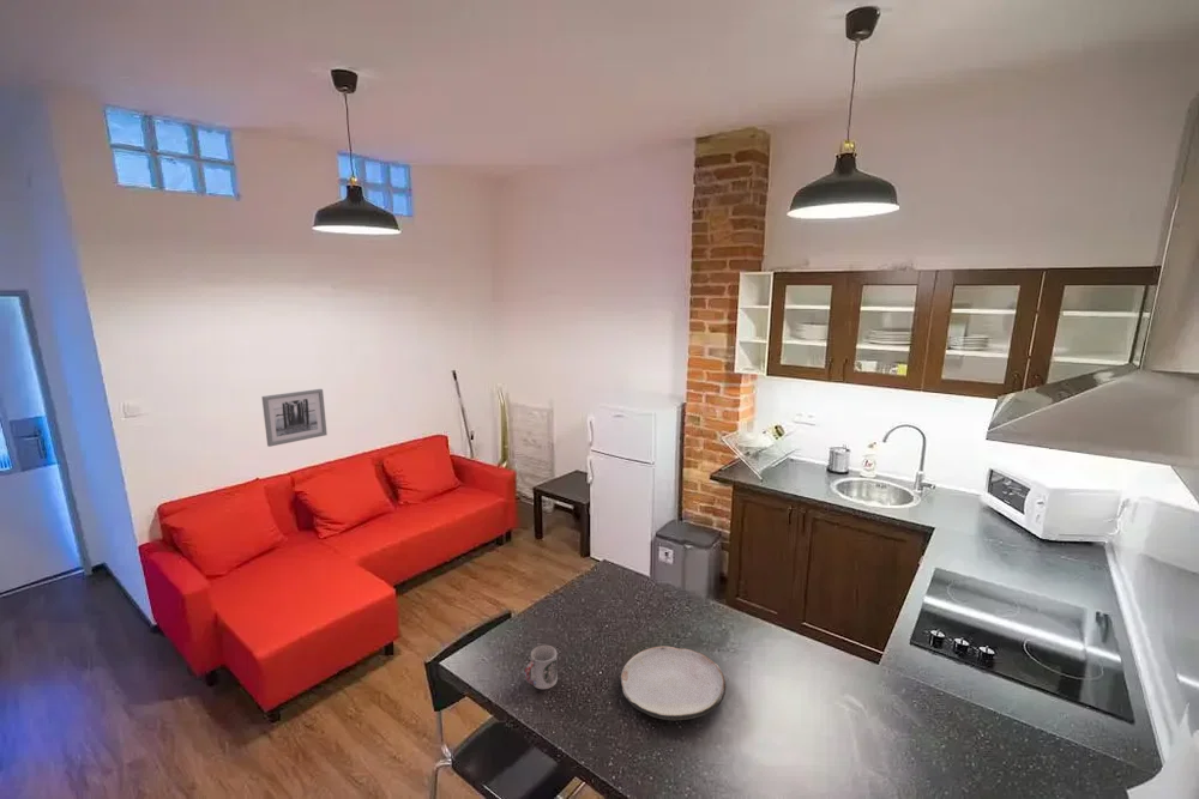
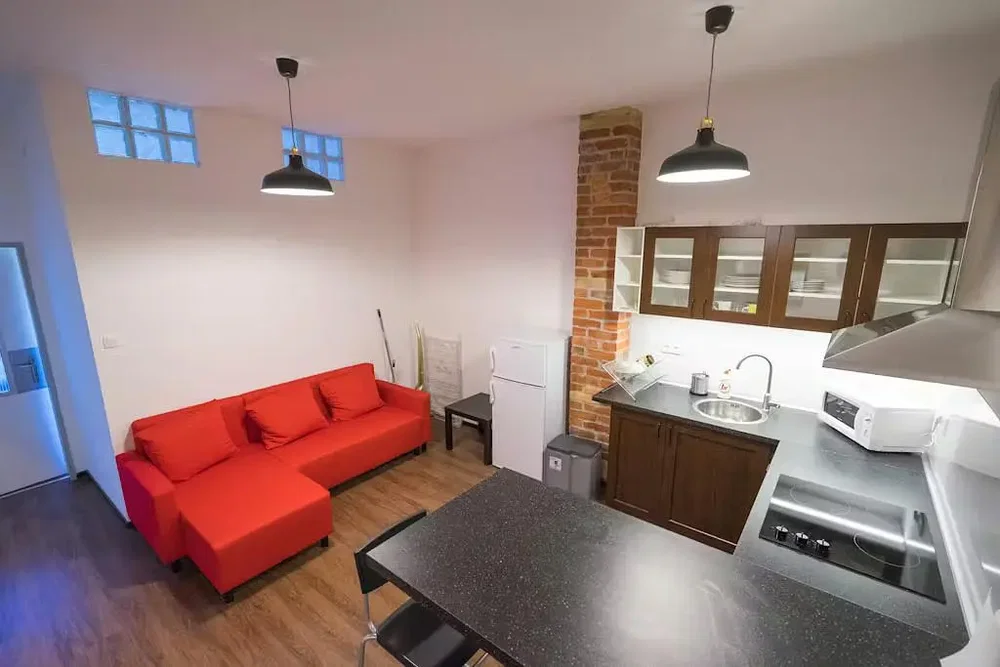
- wall art (295, 416)
- plate (671, 682)
- cup (540, 670)
